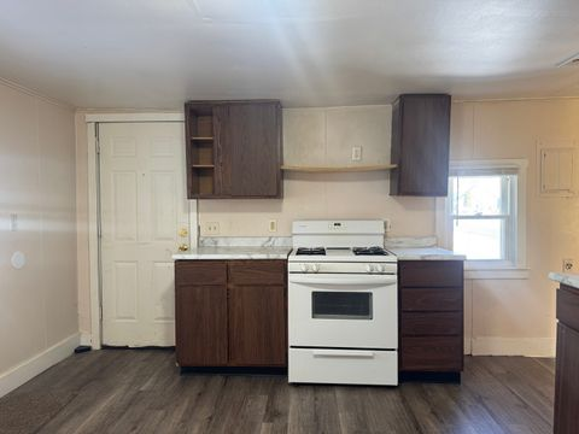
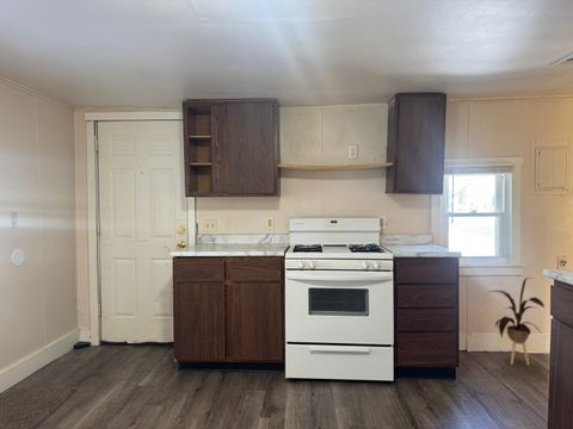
+ house plant (513, 319)
